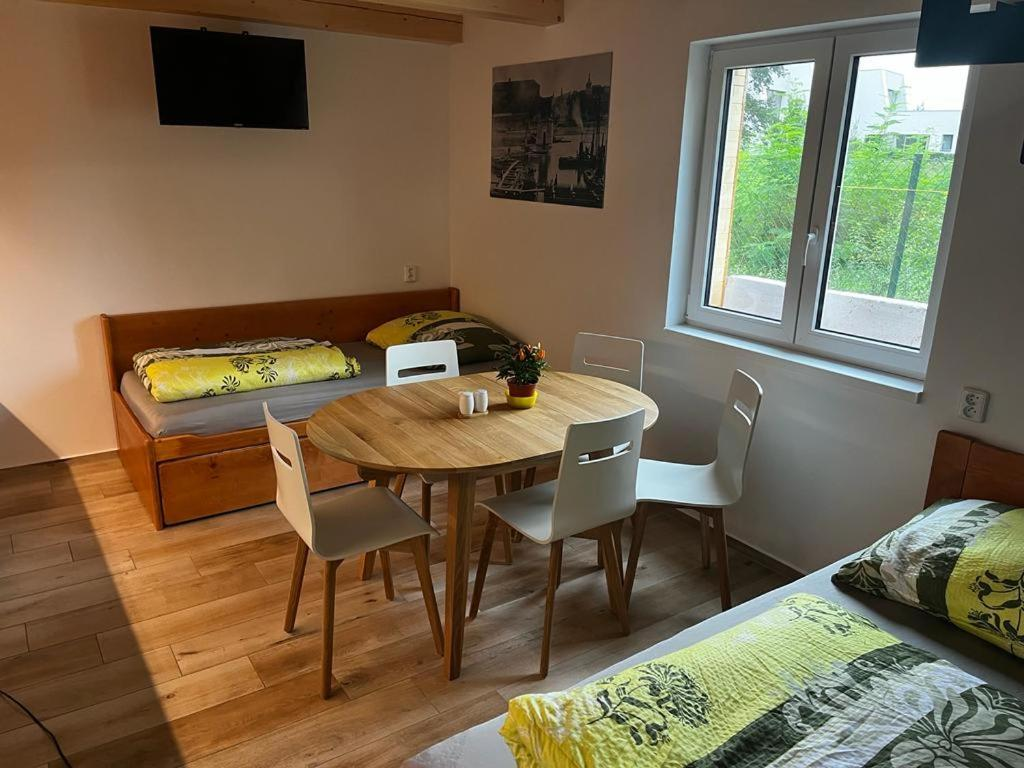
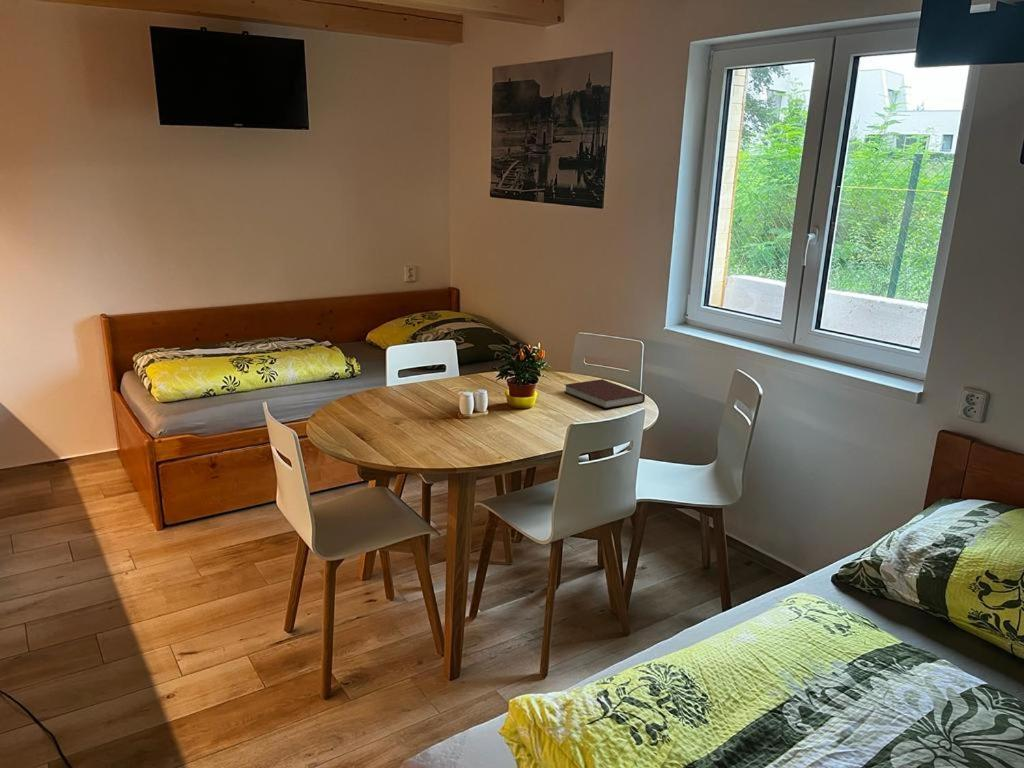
+ notebook (603, 393)
